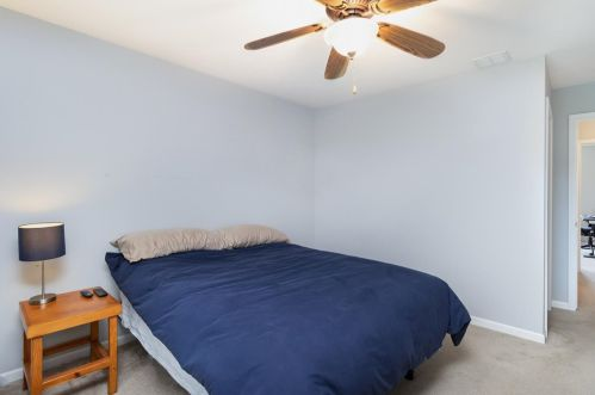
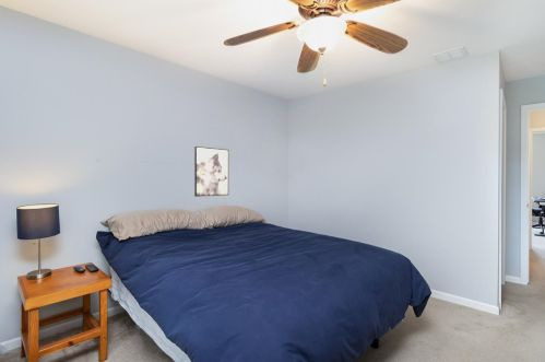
+ wall art (212, 172)
